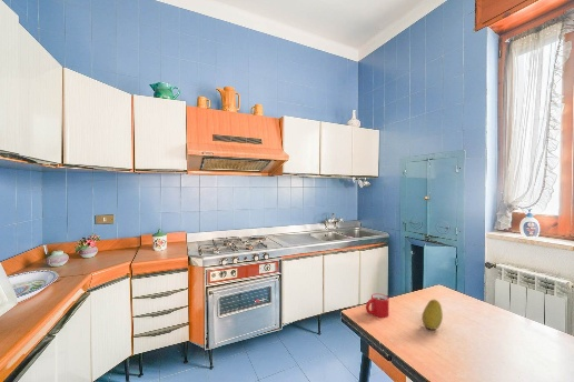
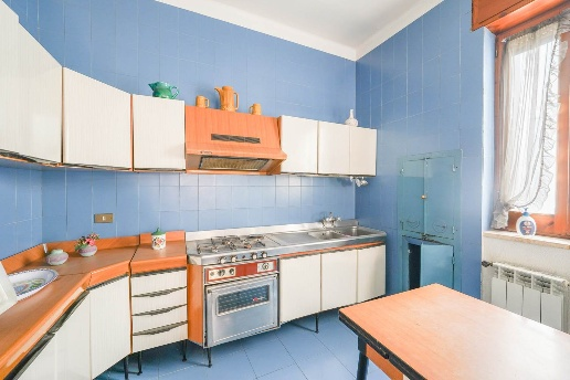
- fruit (432, 313)
- mug (376, 305)
